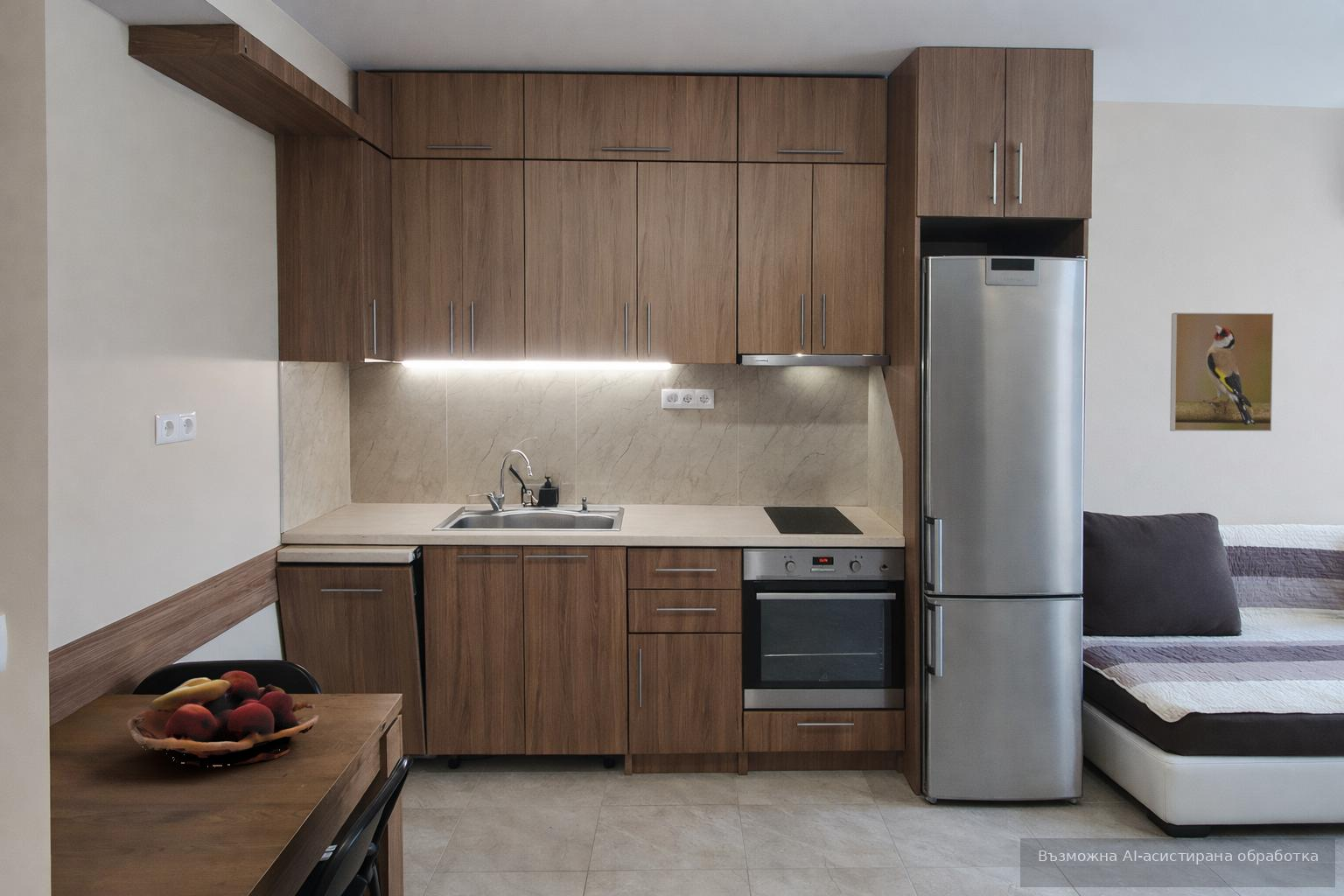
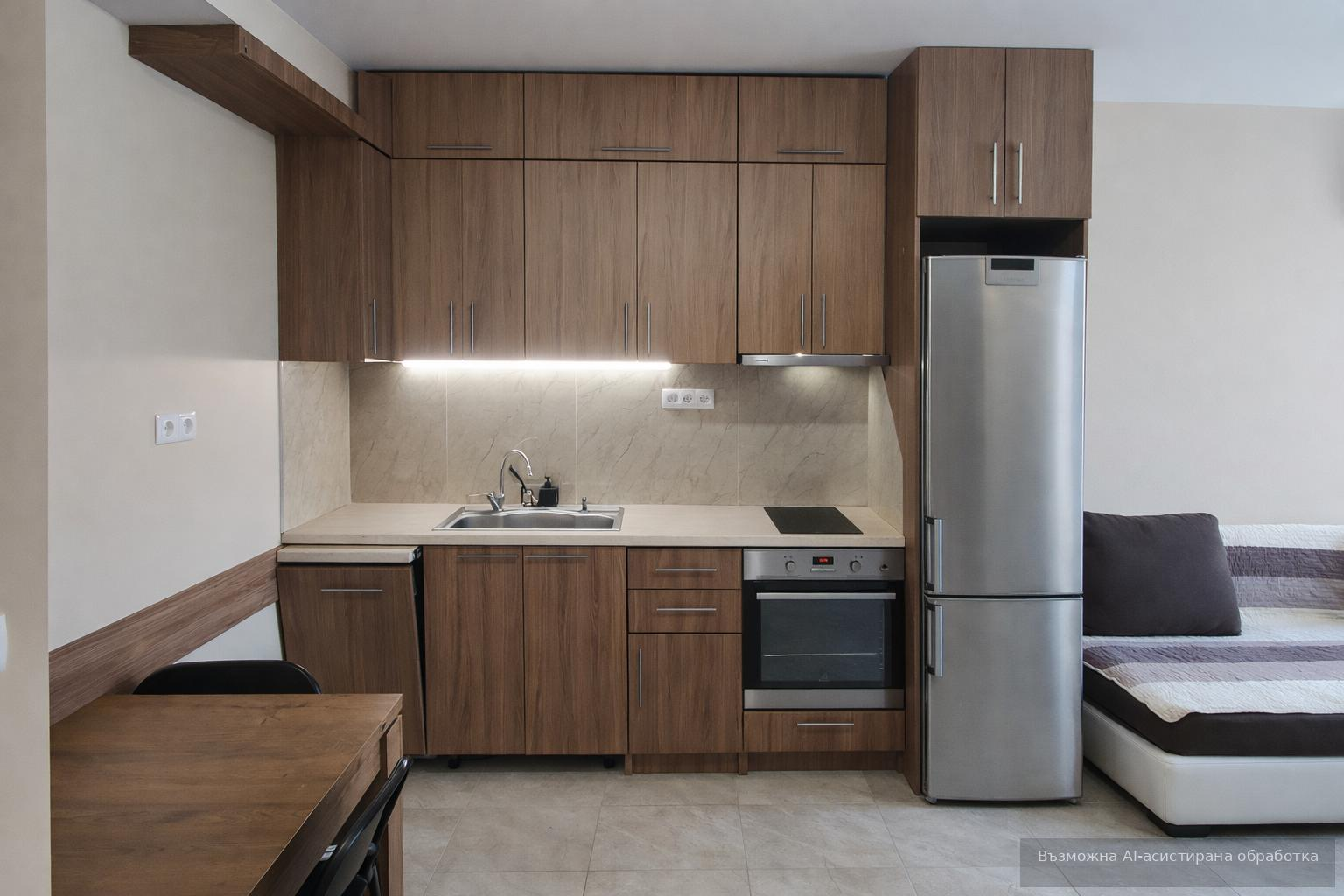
- fruit basket (222, 714)
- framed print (1222, 372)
